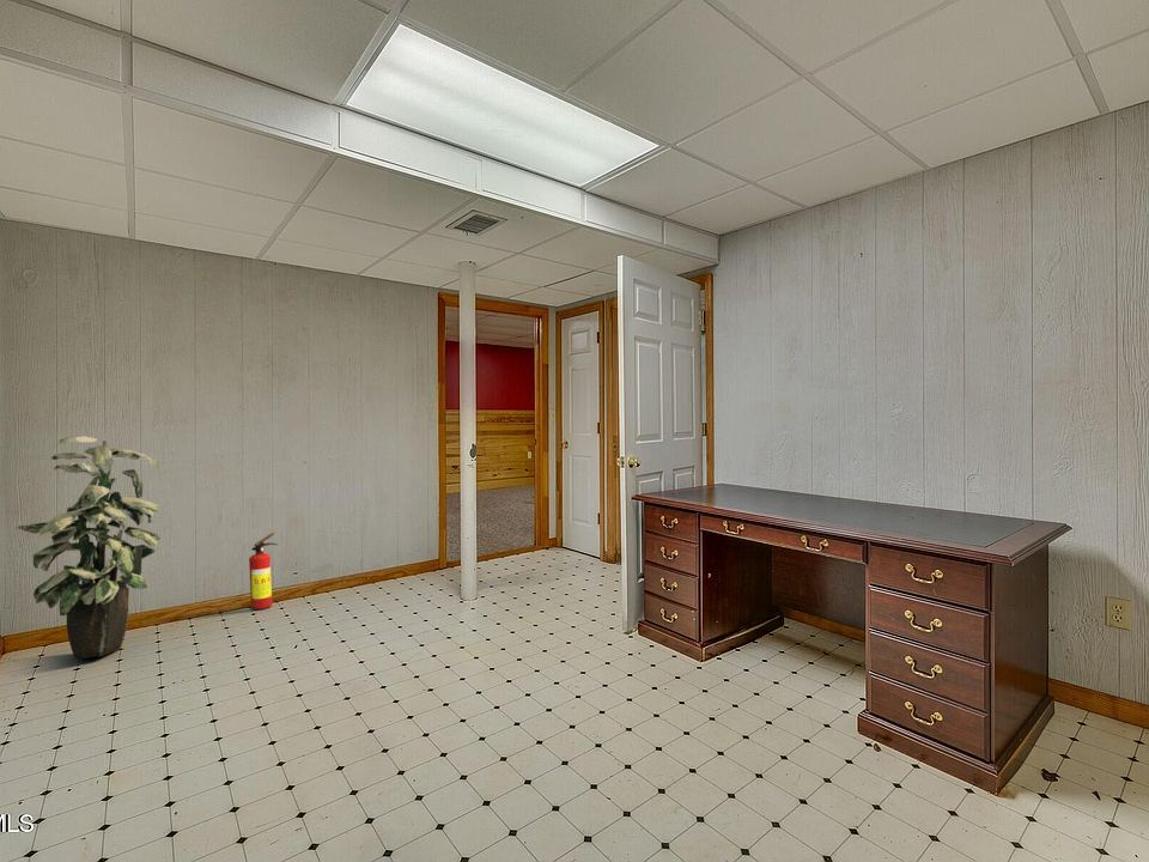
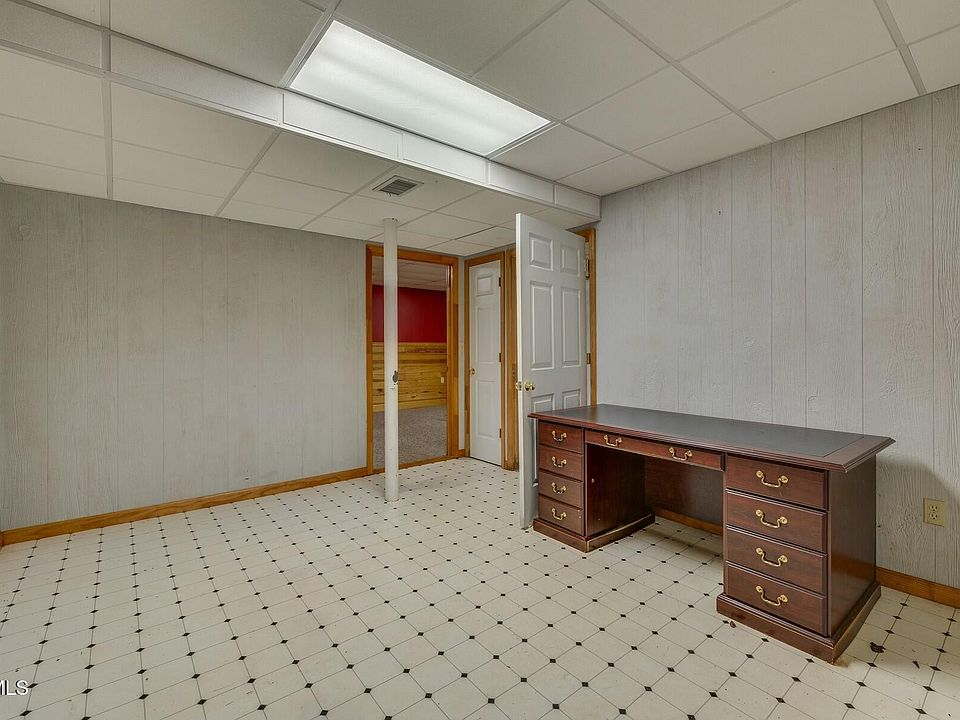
- indoor plant (93, 545)
- fire extinguisher (265, 570)
